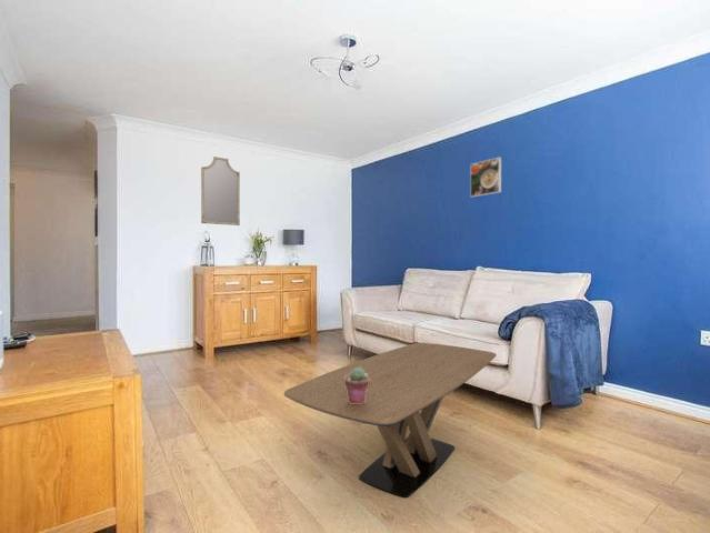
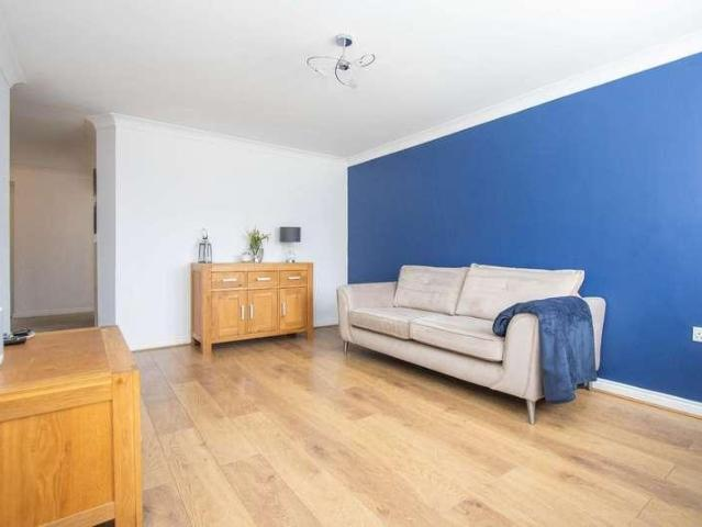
- potted succulent (357, 384)
- home mirror (220, 191)
- coffee table (408, 416)
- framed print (484, 178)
